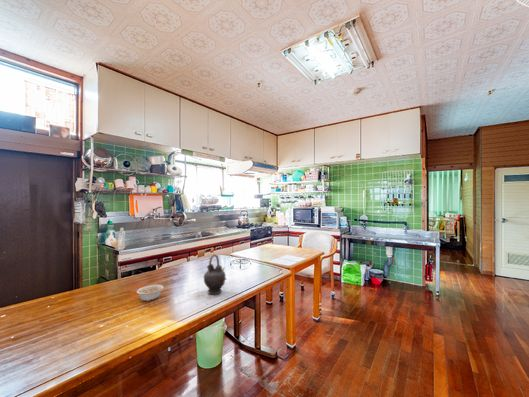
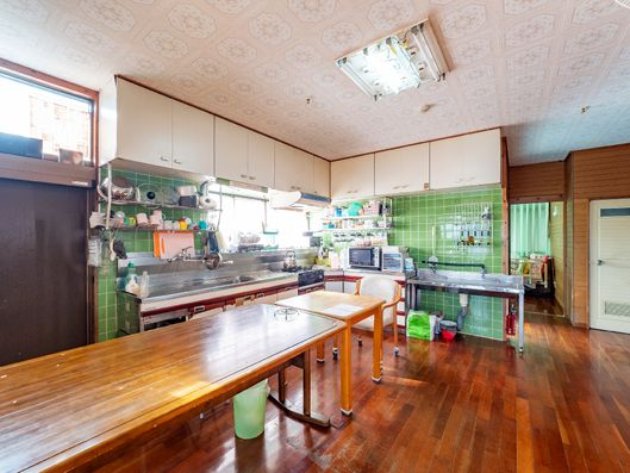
- teapot (216, 272)
- legume (149, 292)
